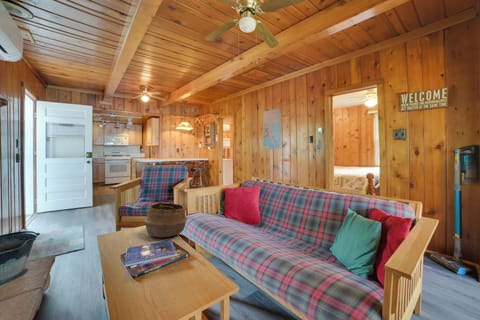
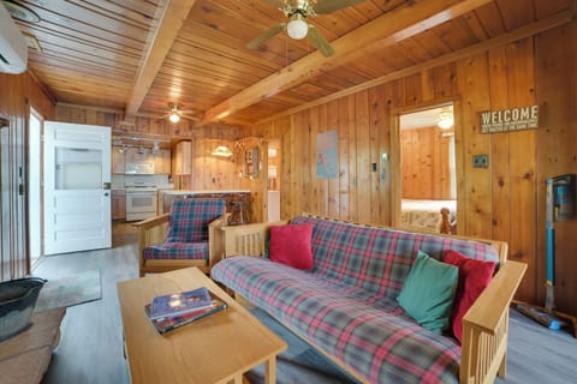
- woven basket (166, 214)
